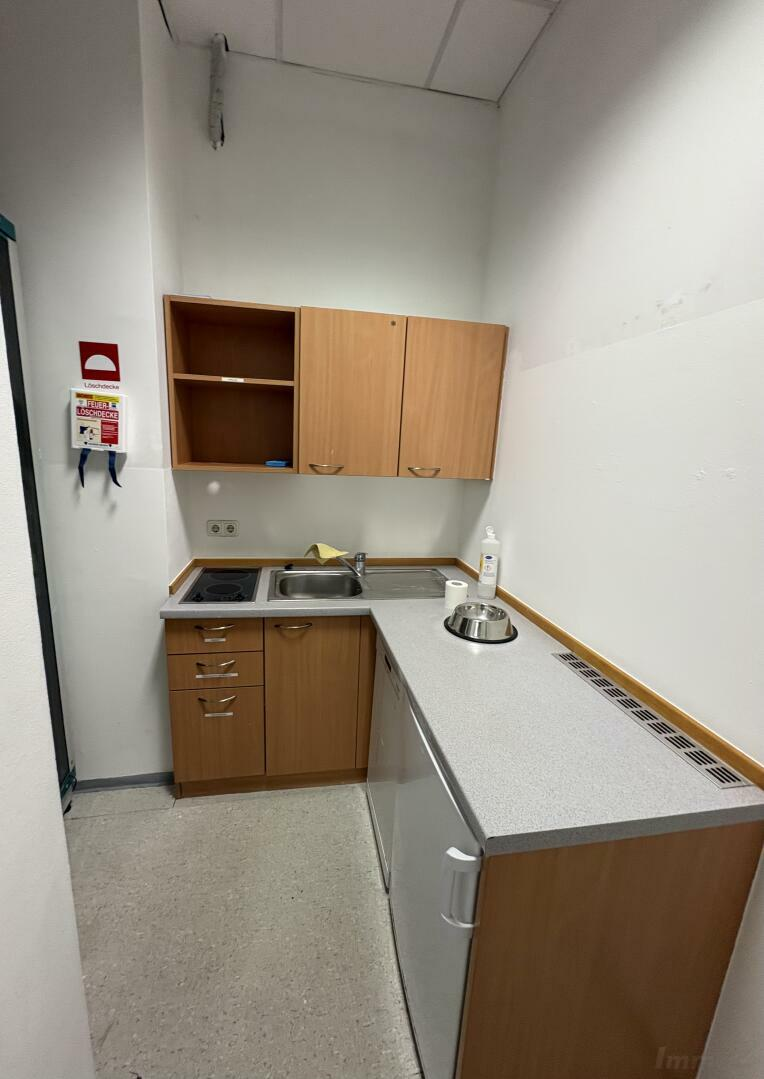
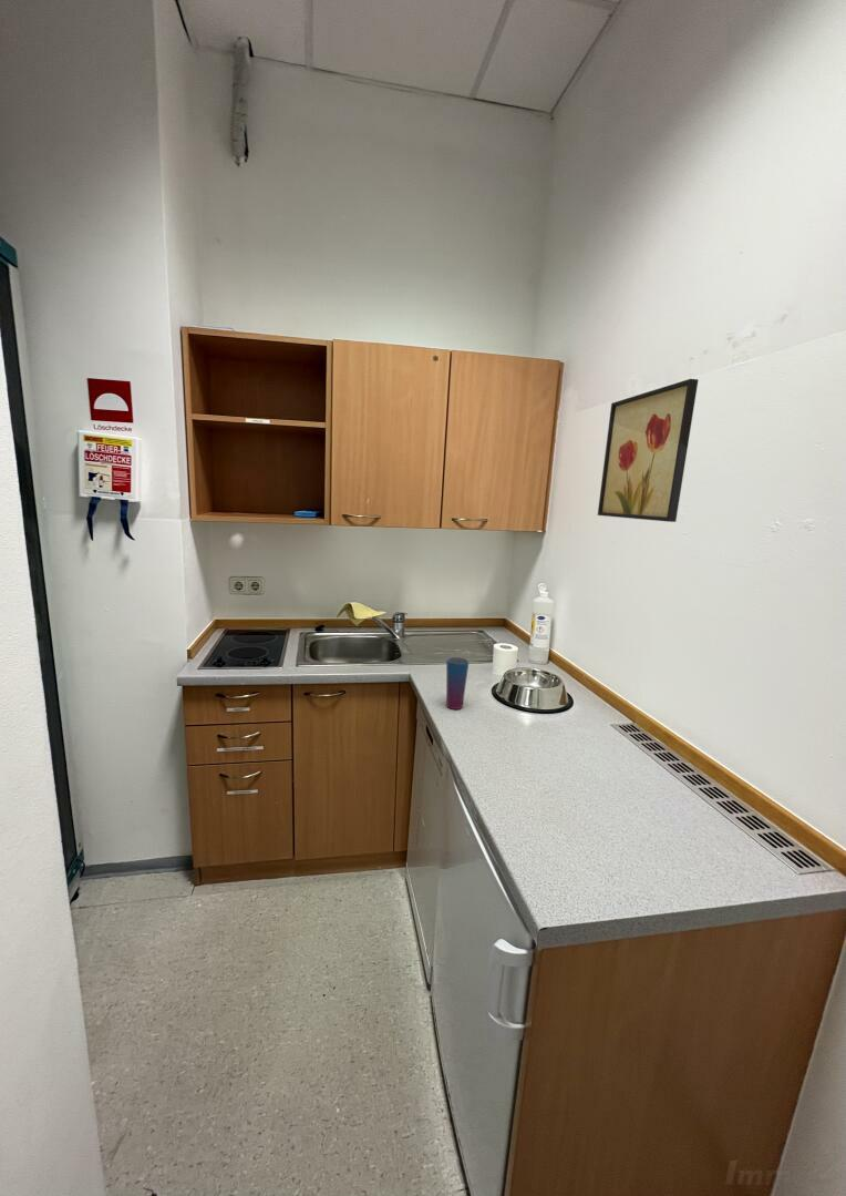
+ wall art (642, 457)
+ cup (456, 683)
